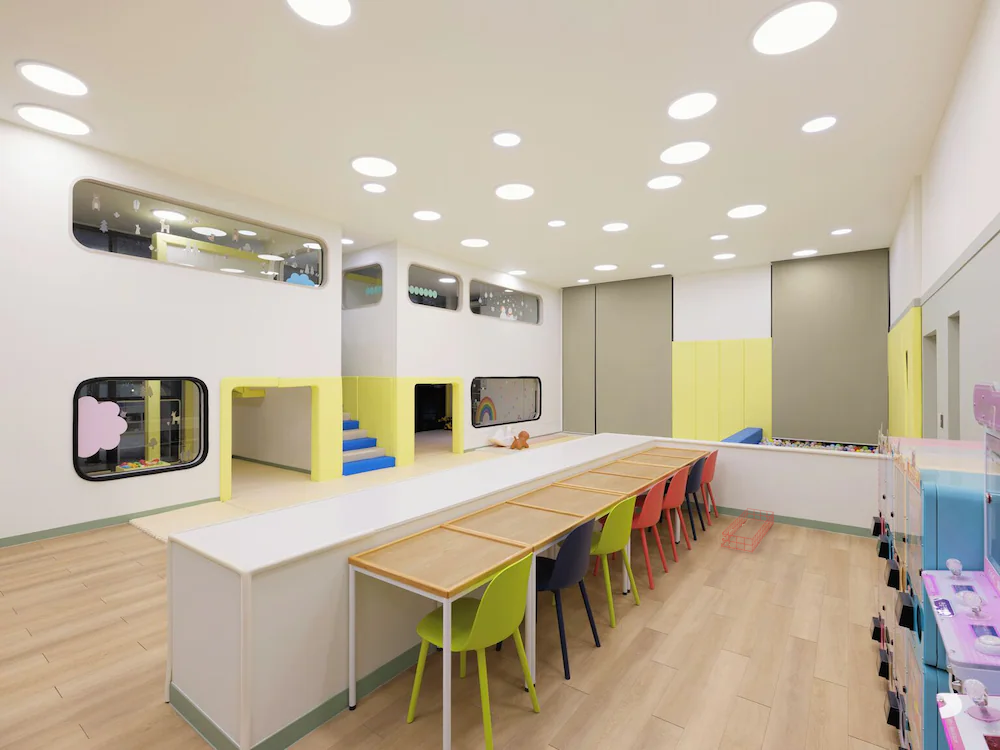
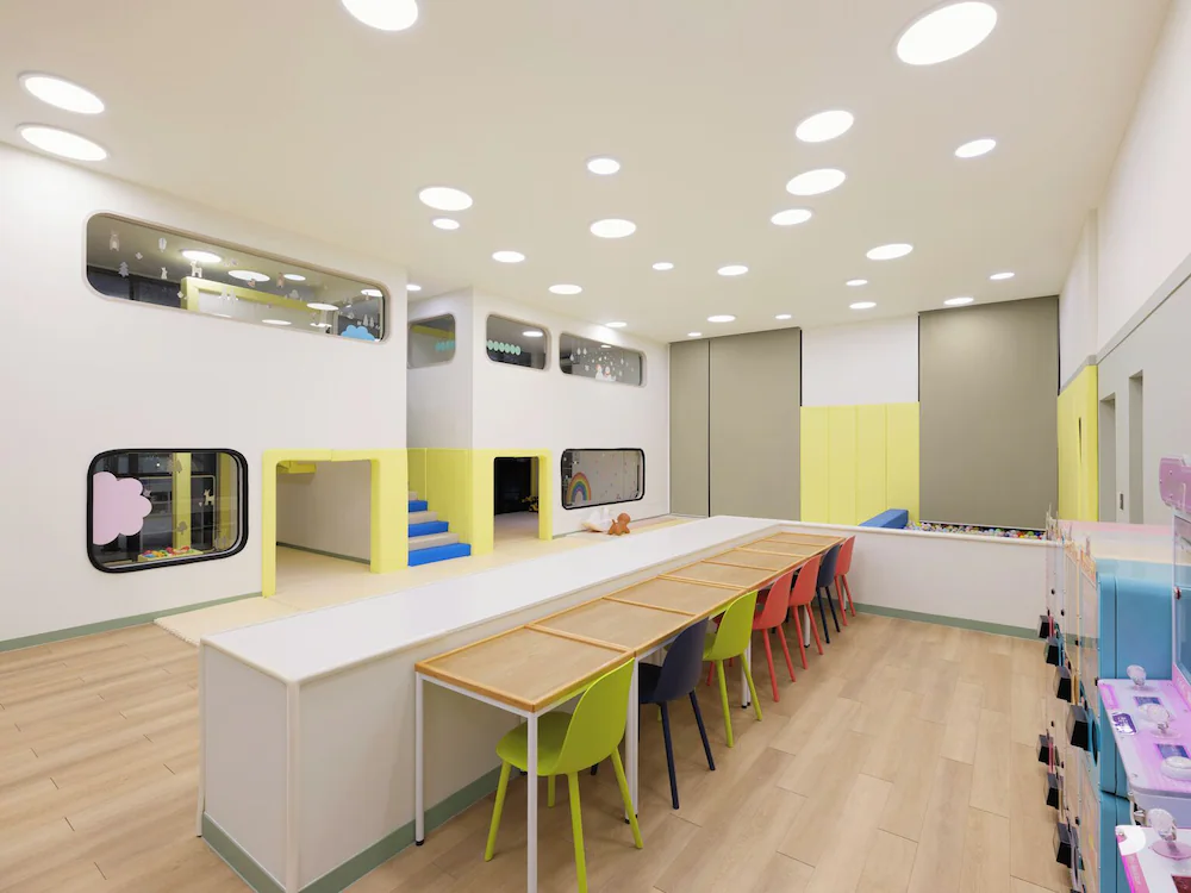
- storage basket (744, 521)
